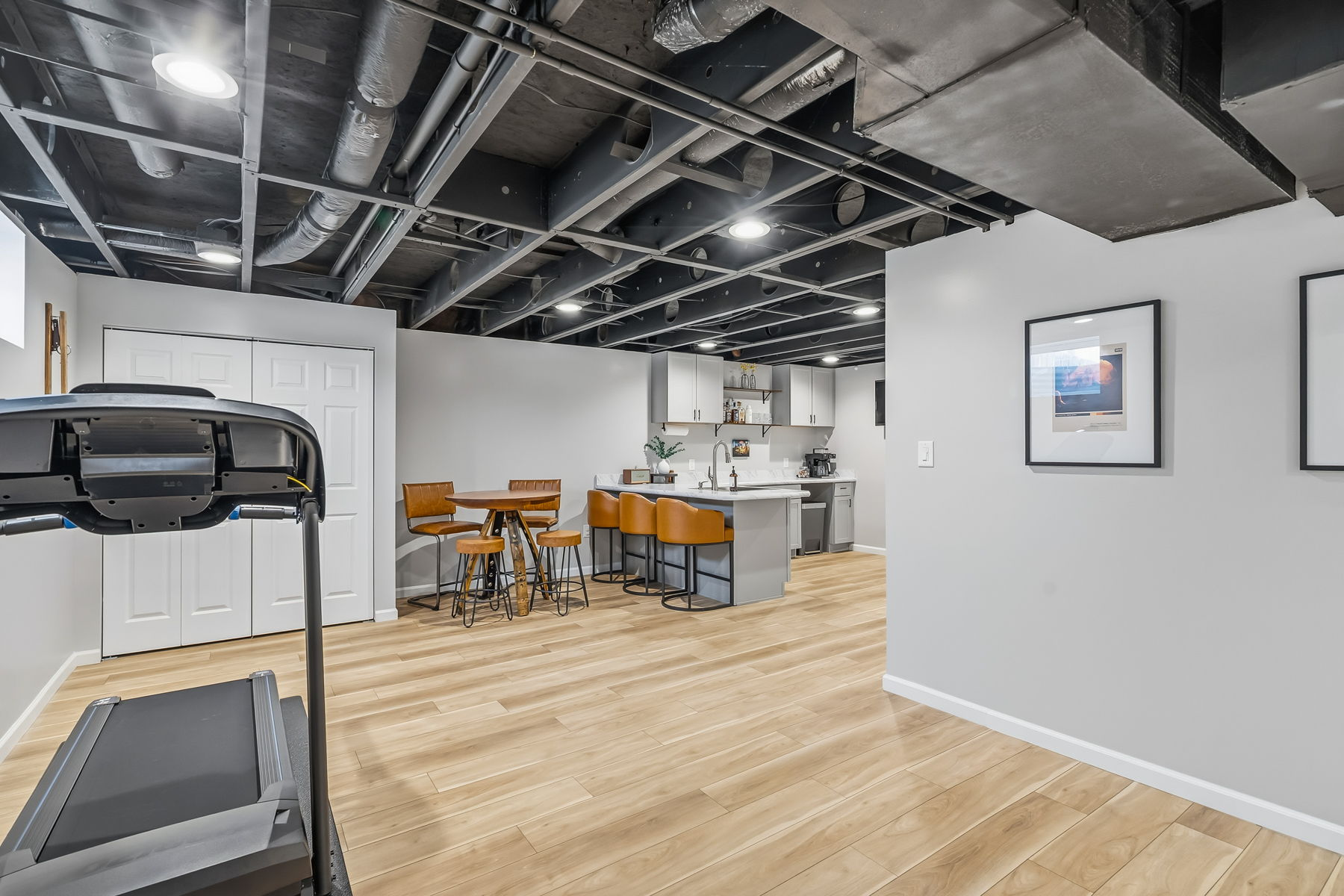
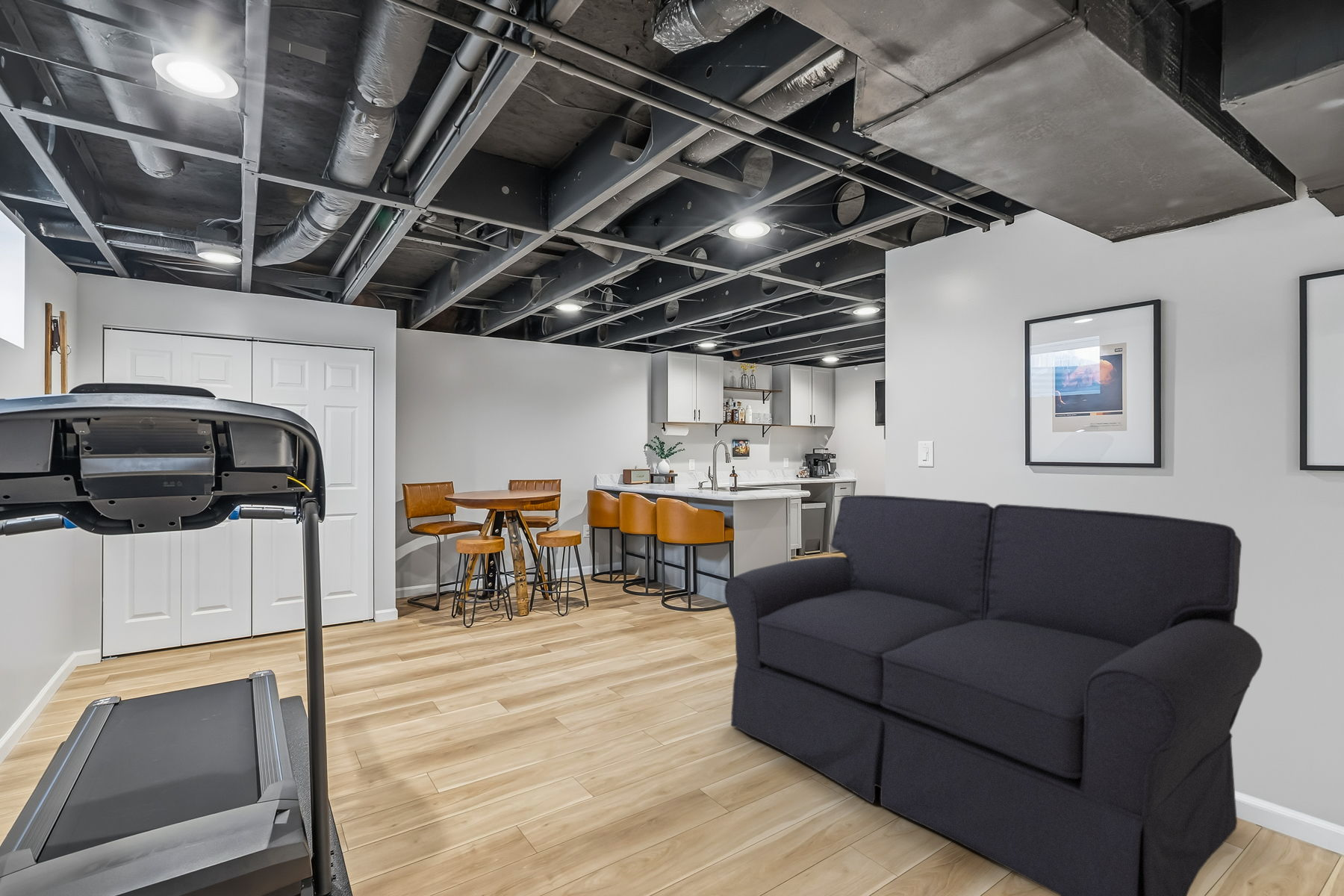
+ sofa (952, 637)
